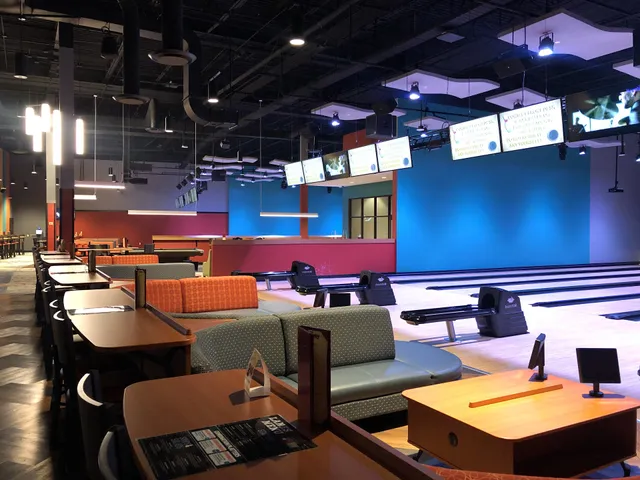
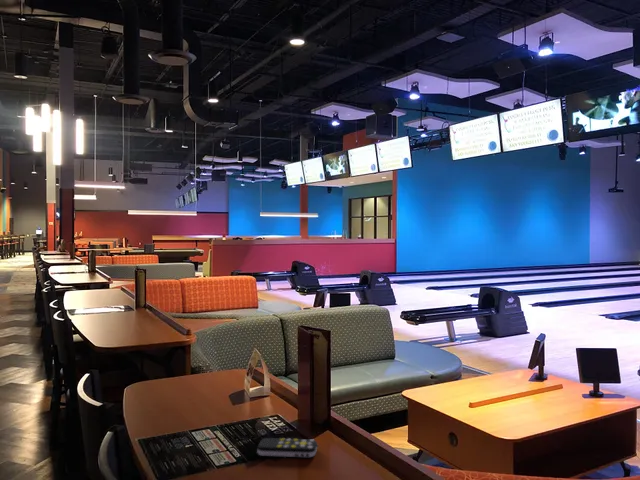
+ remote control (287, 447)
